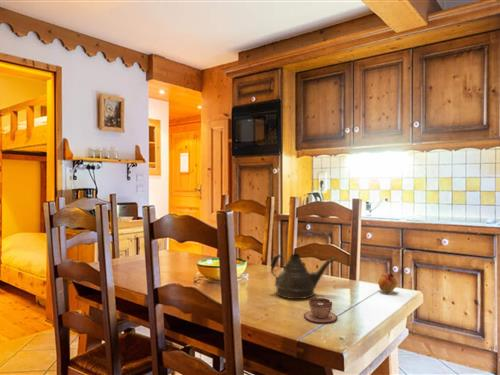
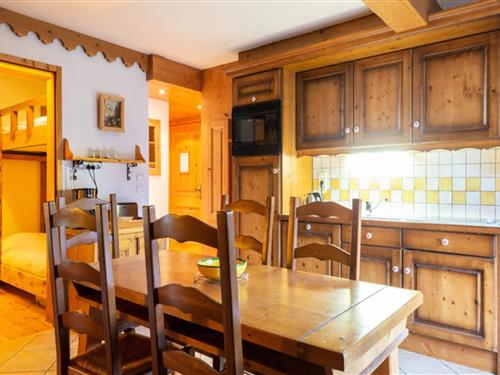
- fruit (387, 281)
- teapot (303, 274)
- teacup (320, 309)
